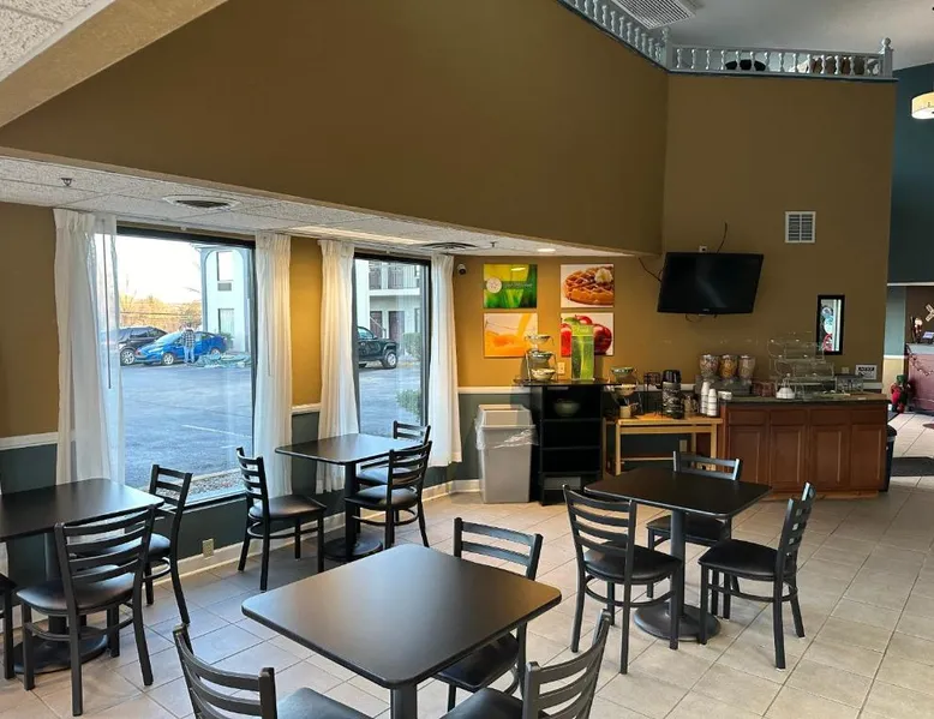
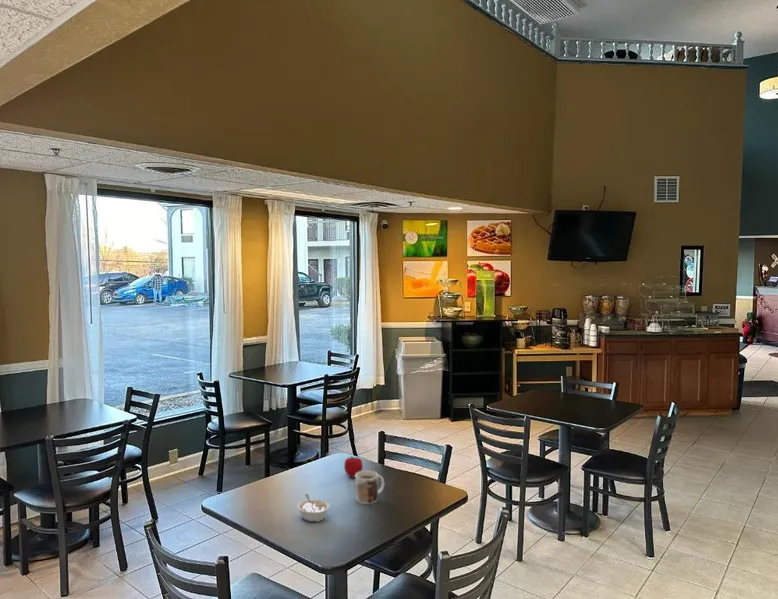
+ mug (369, 486)
+ legume (312, 509)
+ fruit (353, 466)
